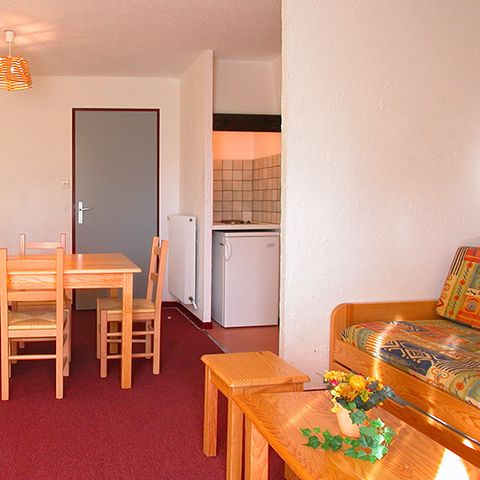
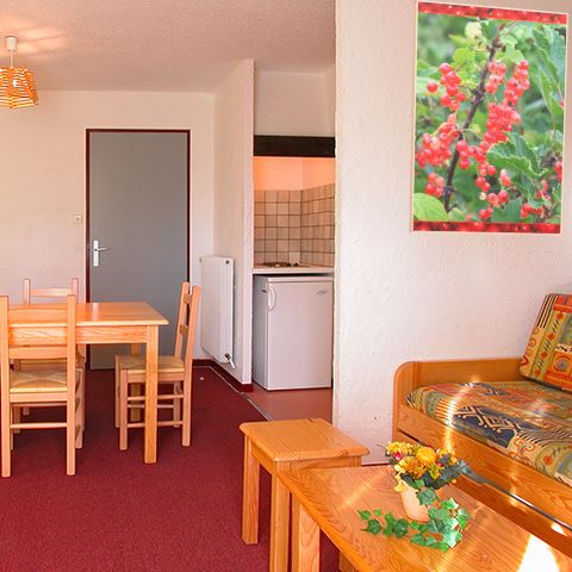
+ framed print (489, 120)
